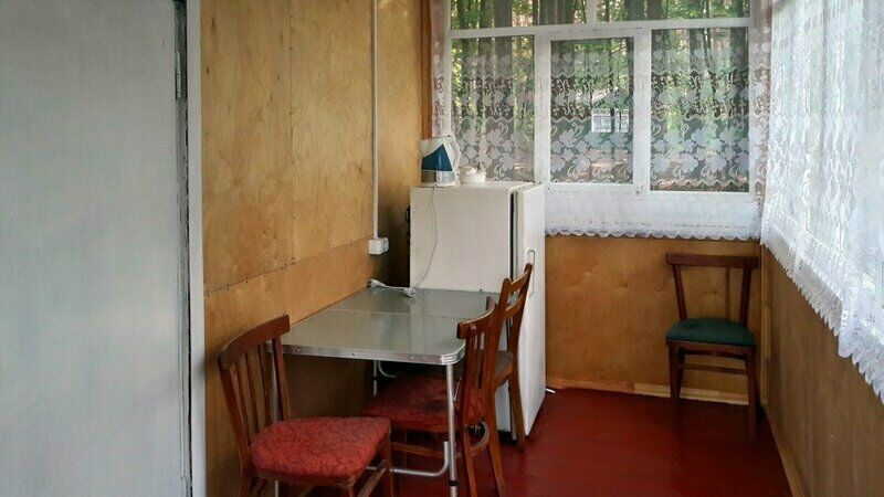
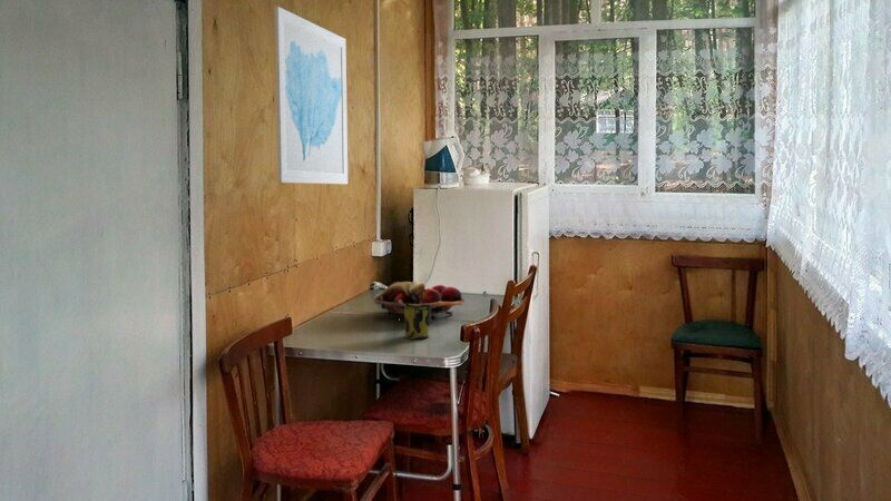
+ wall art (314, 104)
+ mug (418, 321)
+ fruit basket (419, 298)
